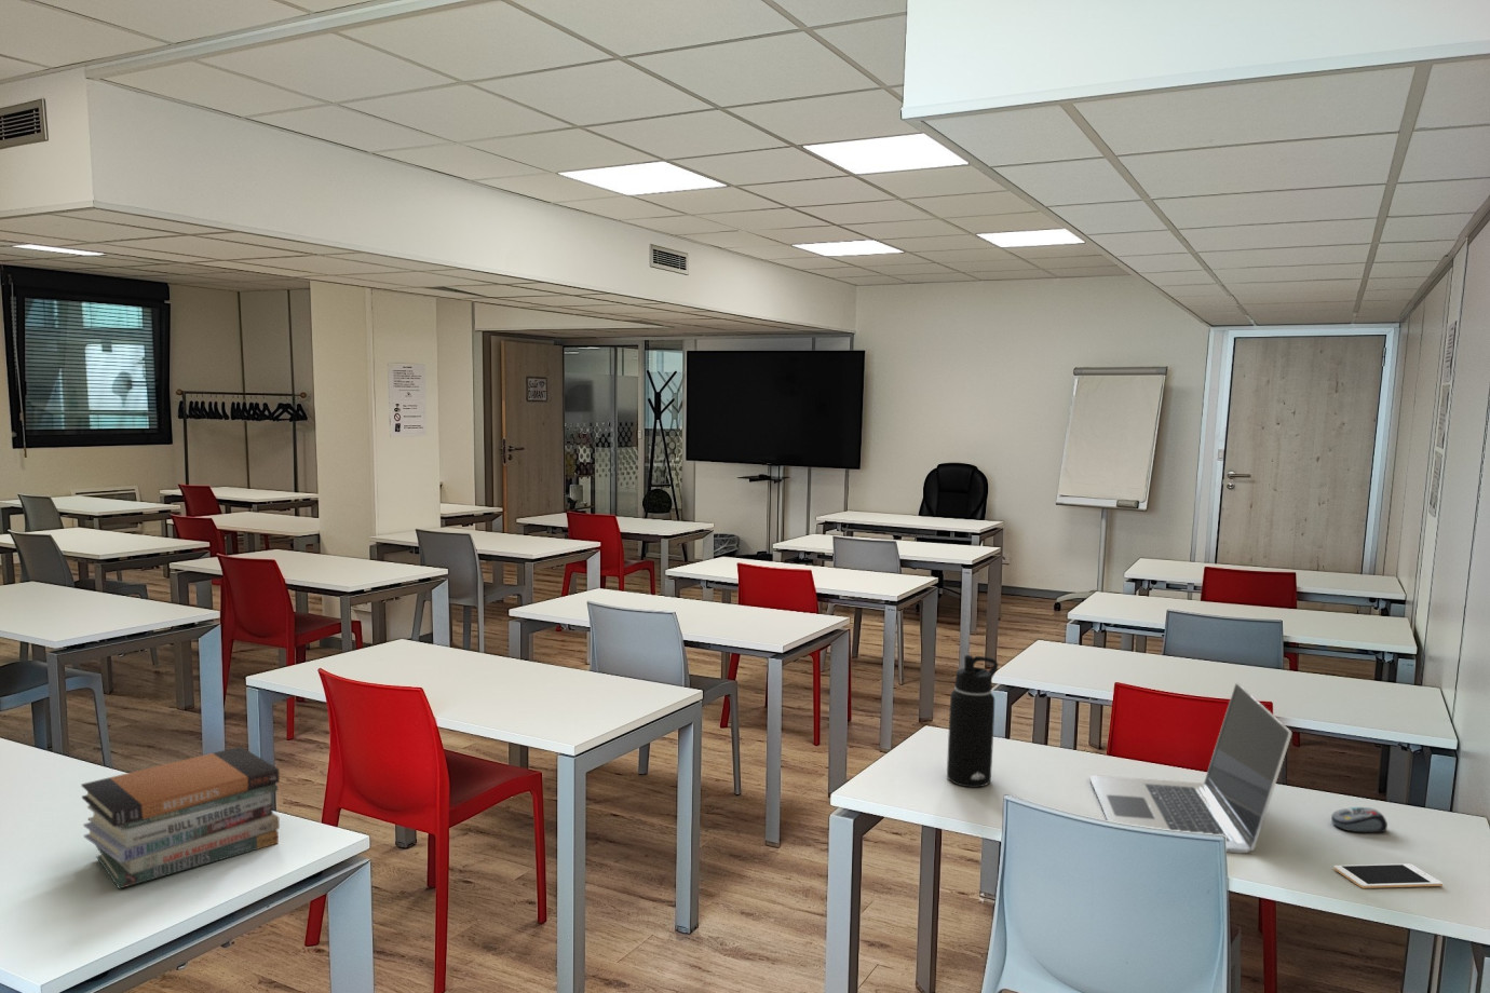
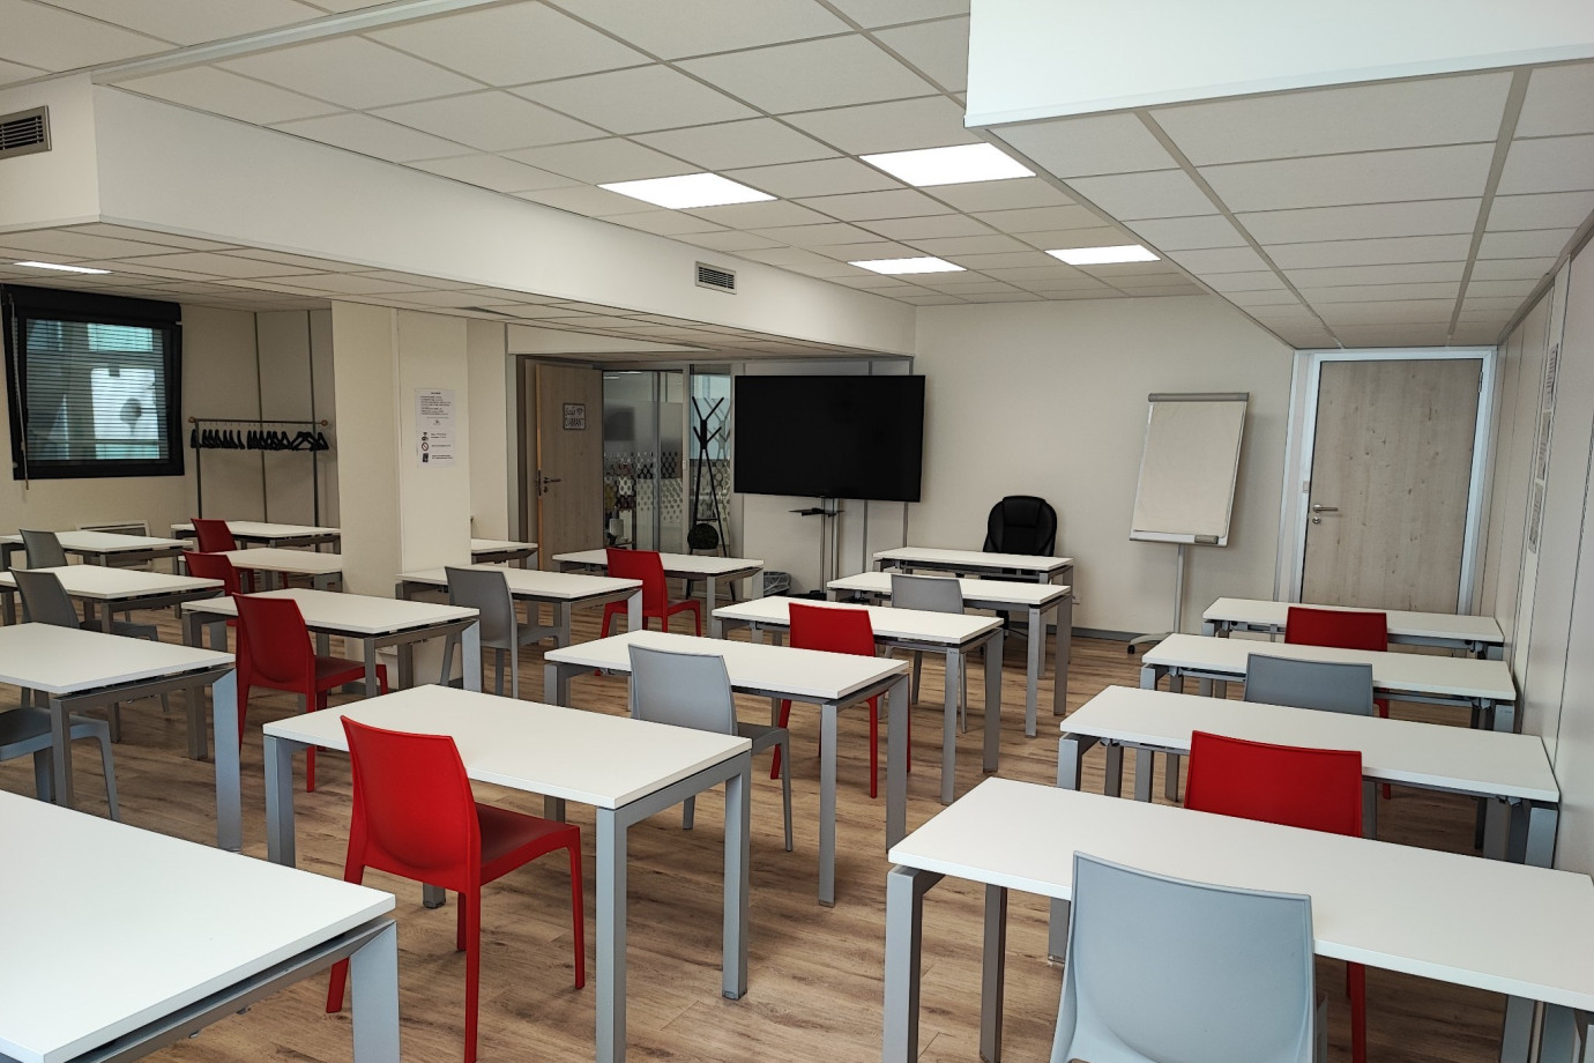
- computer mouse (1359, 817)
- cell phone (1387, 876)
- laptop (1180, 781)
- book stack (184, 813)
- water bottle (973, 715)
